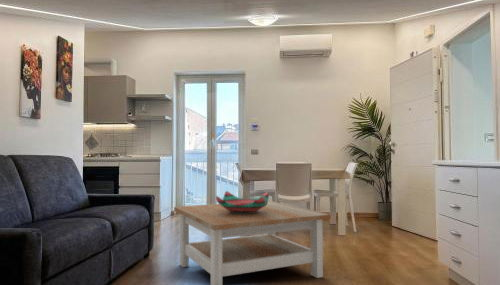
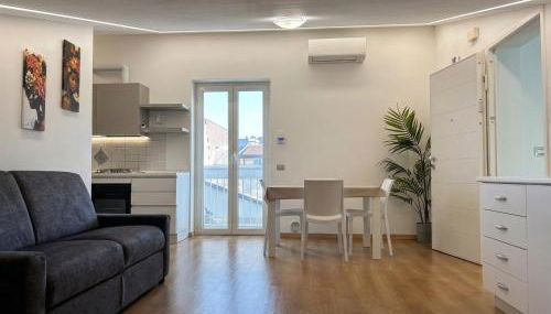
- coffee table (247, 240)
- decorative bowl (243, 202)
